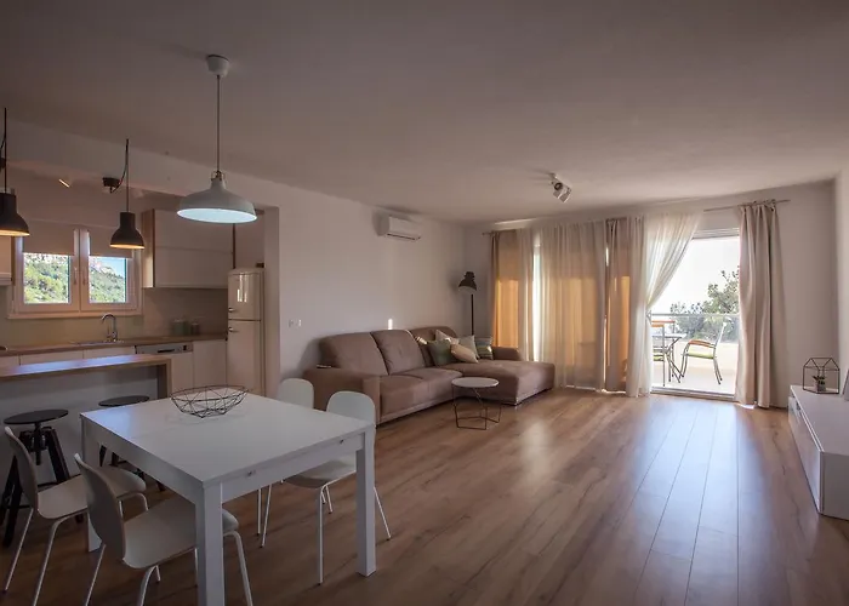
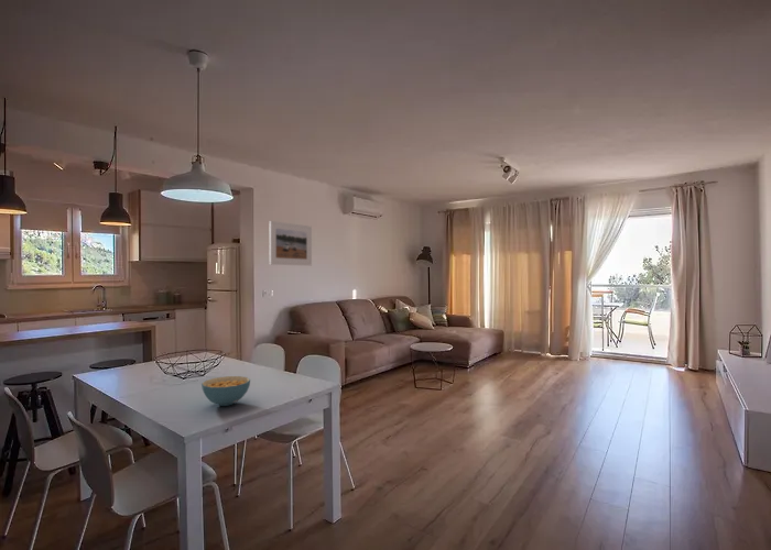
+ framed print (291, 244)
+ cereal bowl (226, 392)
